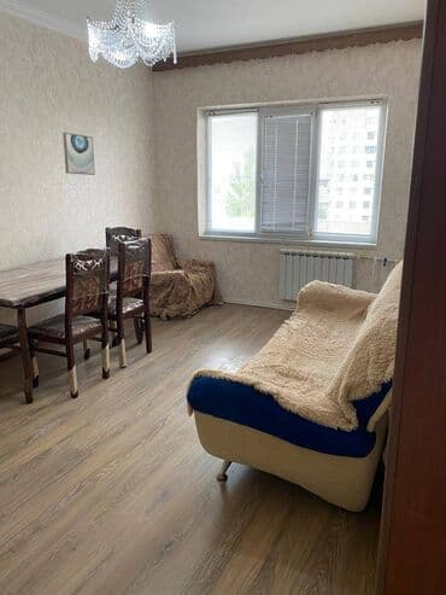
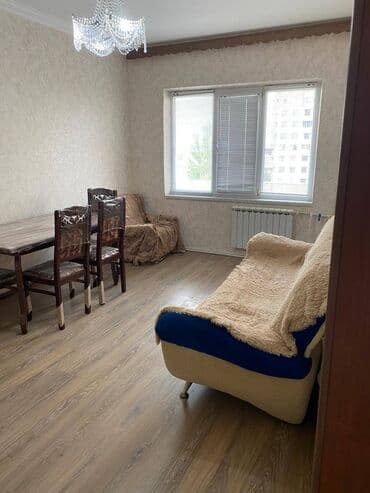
- wall art (80, 154)
